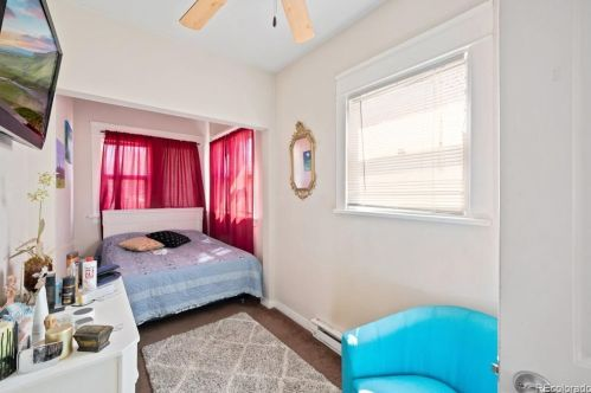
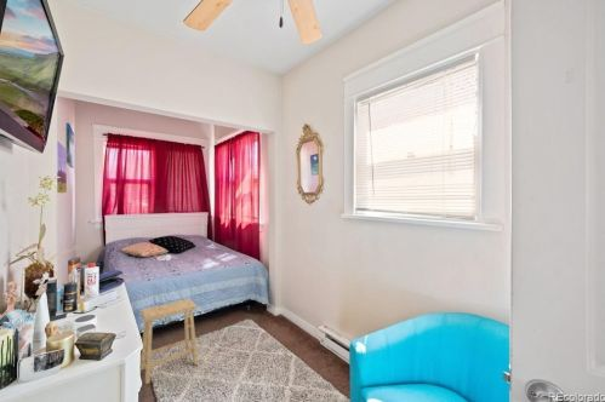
+ footstool (171, 344)
